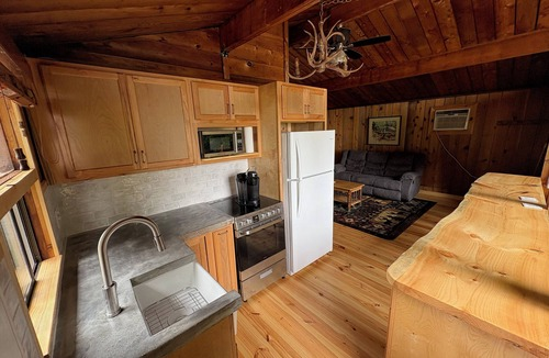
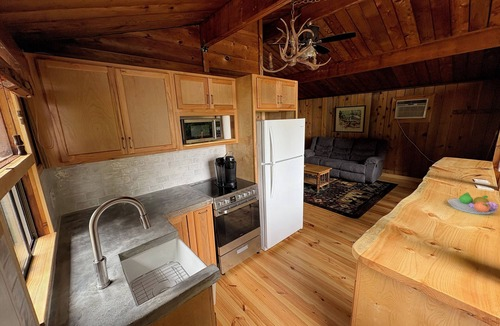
+ fruit bowl (471, 201)
